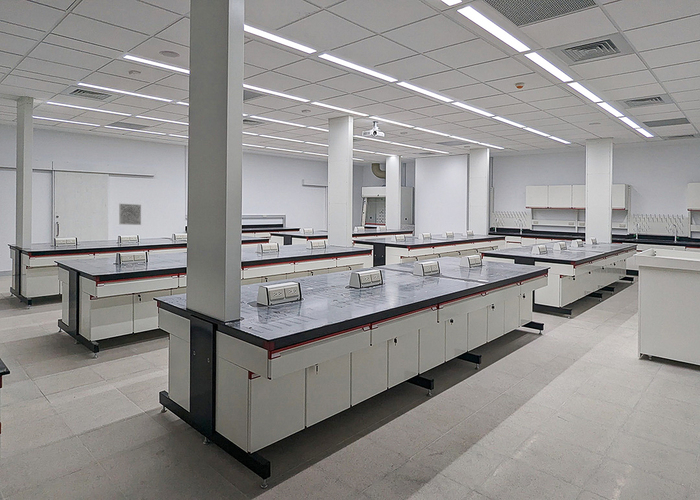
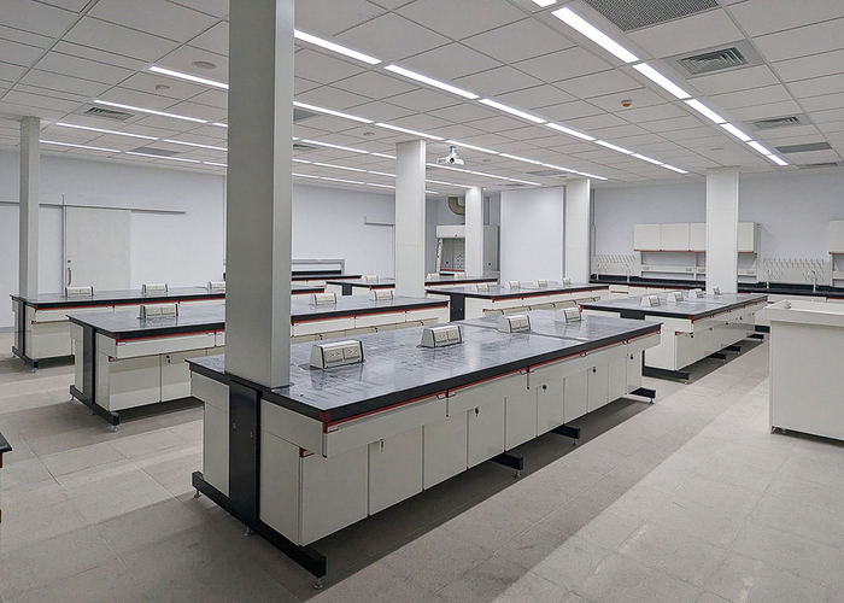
- wall art (130, 214)
